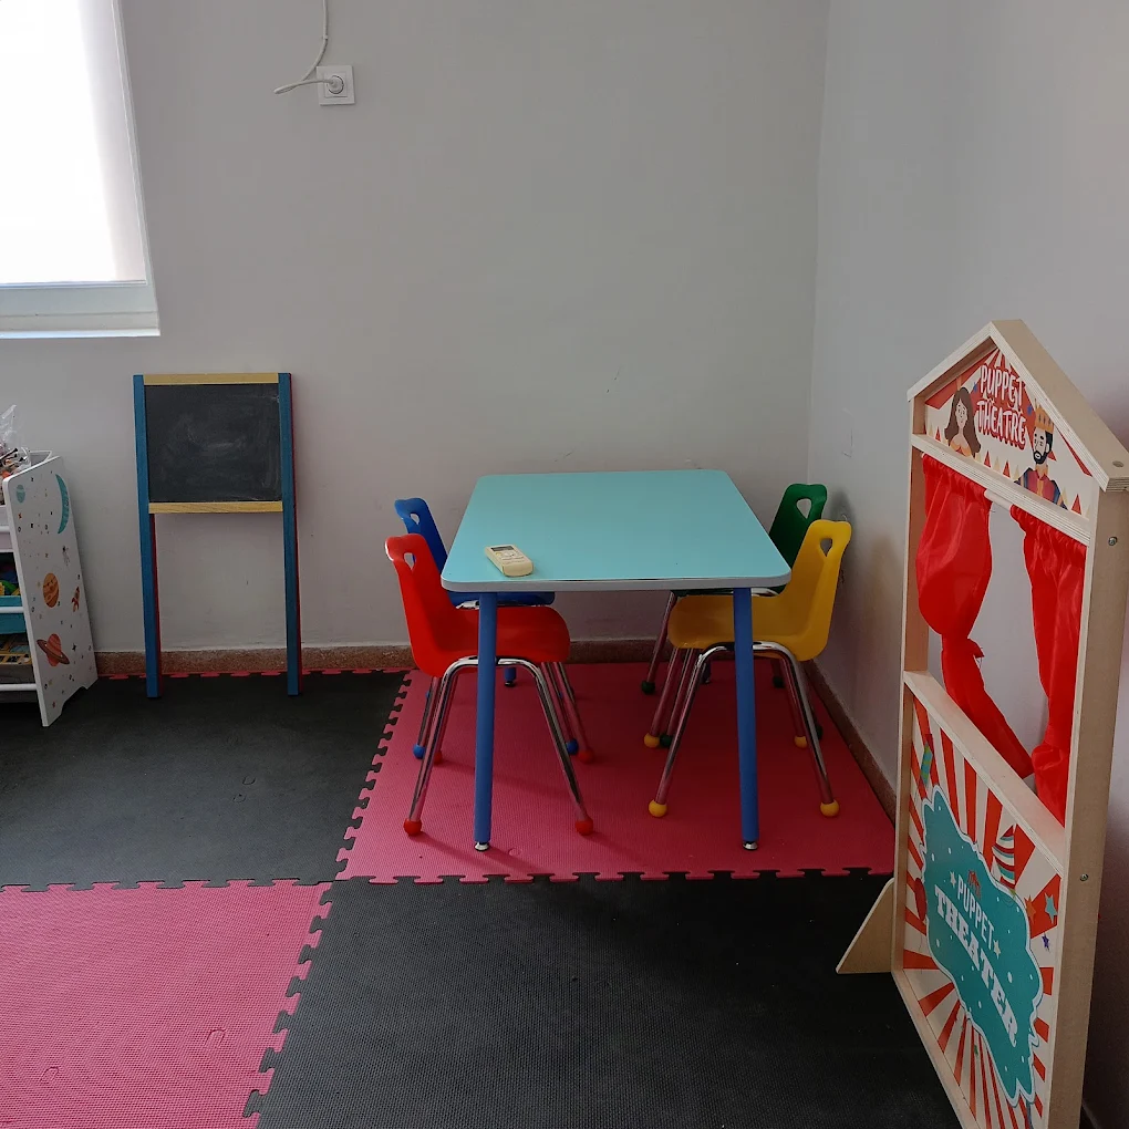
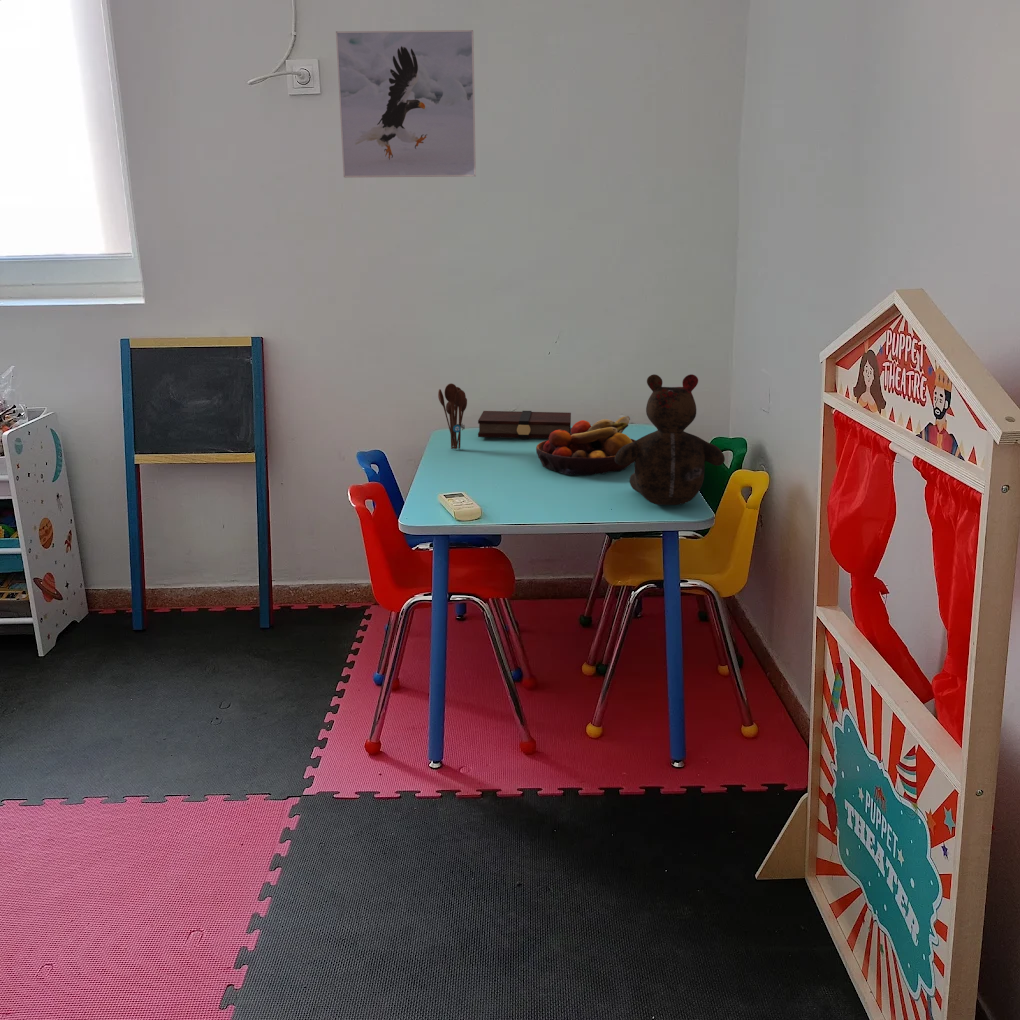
+ book (525, 424)
+ utensil holder (453, 415)
+ fruit bowl (588, 441)
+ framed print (407, 105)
+ teddy bear (667, 436)
